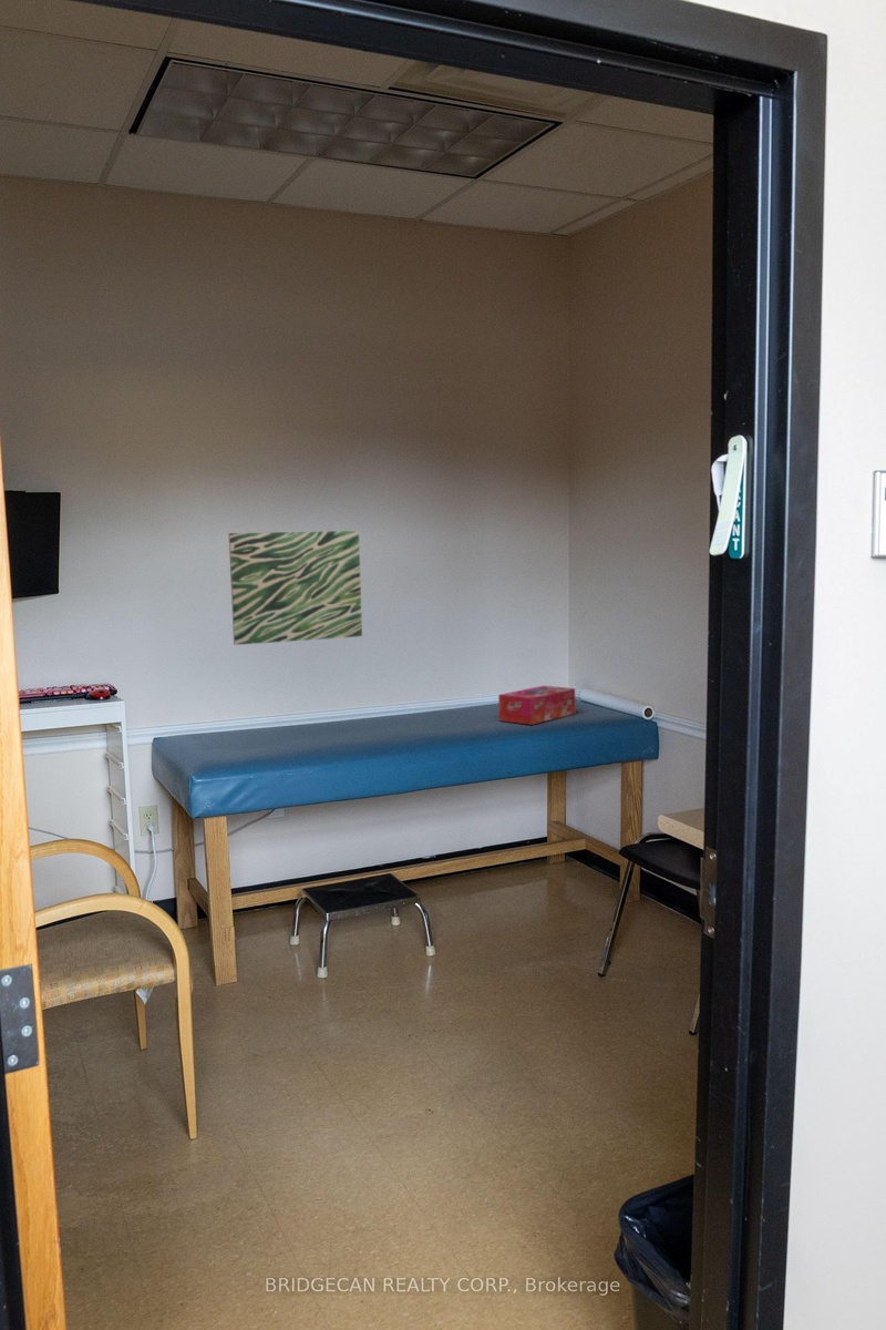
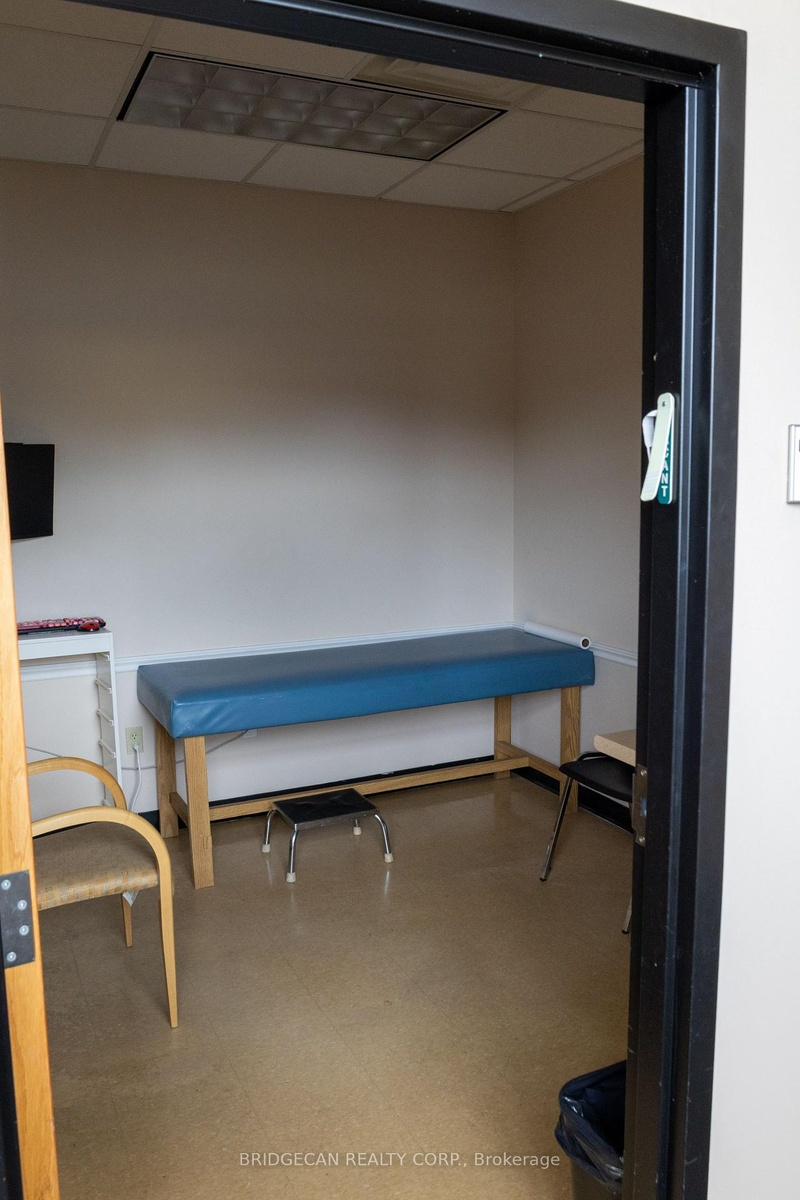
- tissue box (537, 704)
- wall art (297, 586)
